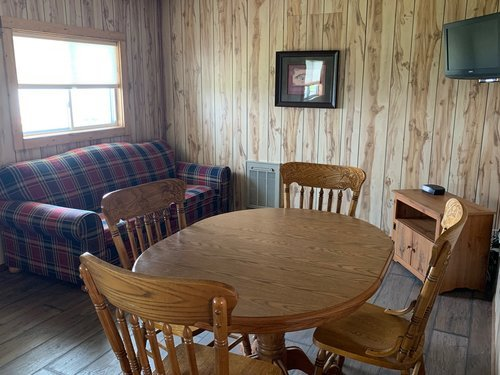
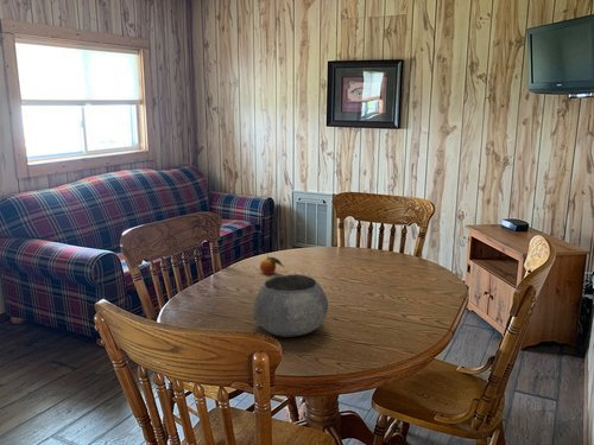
+ bowl (290, 306)
+ fruit (272, 263)
